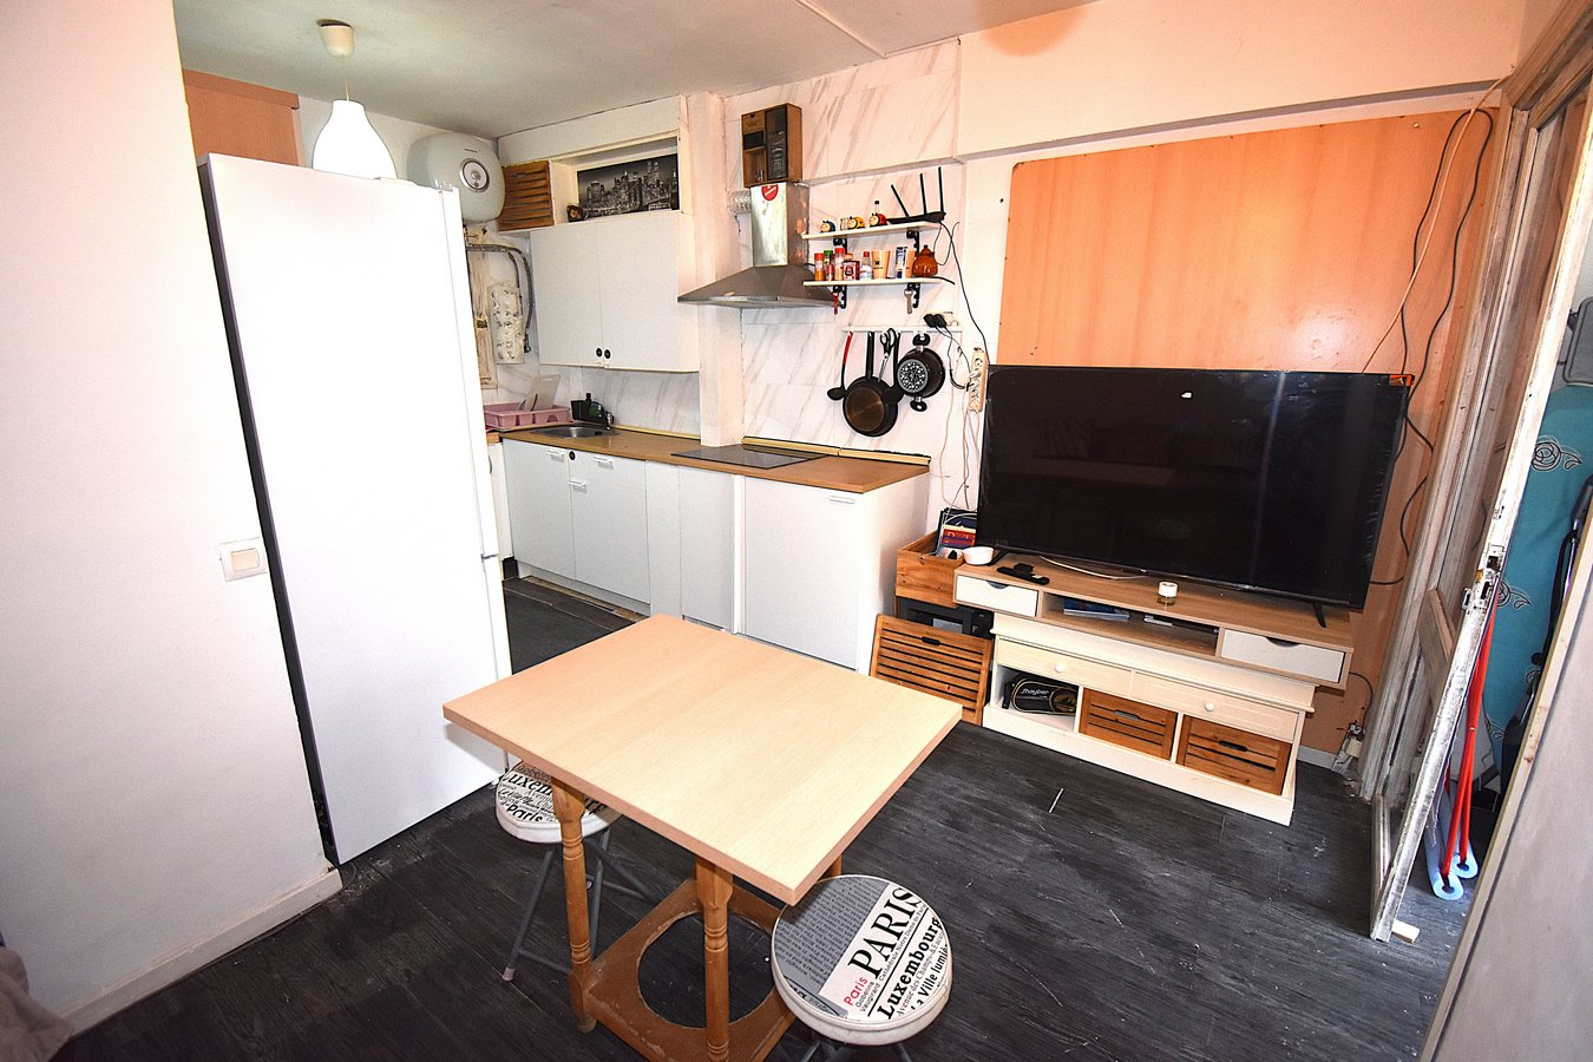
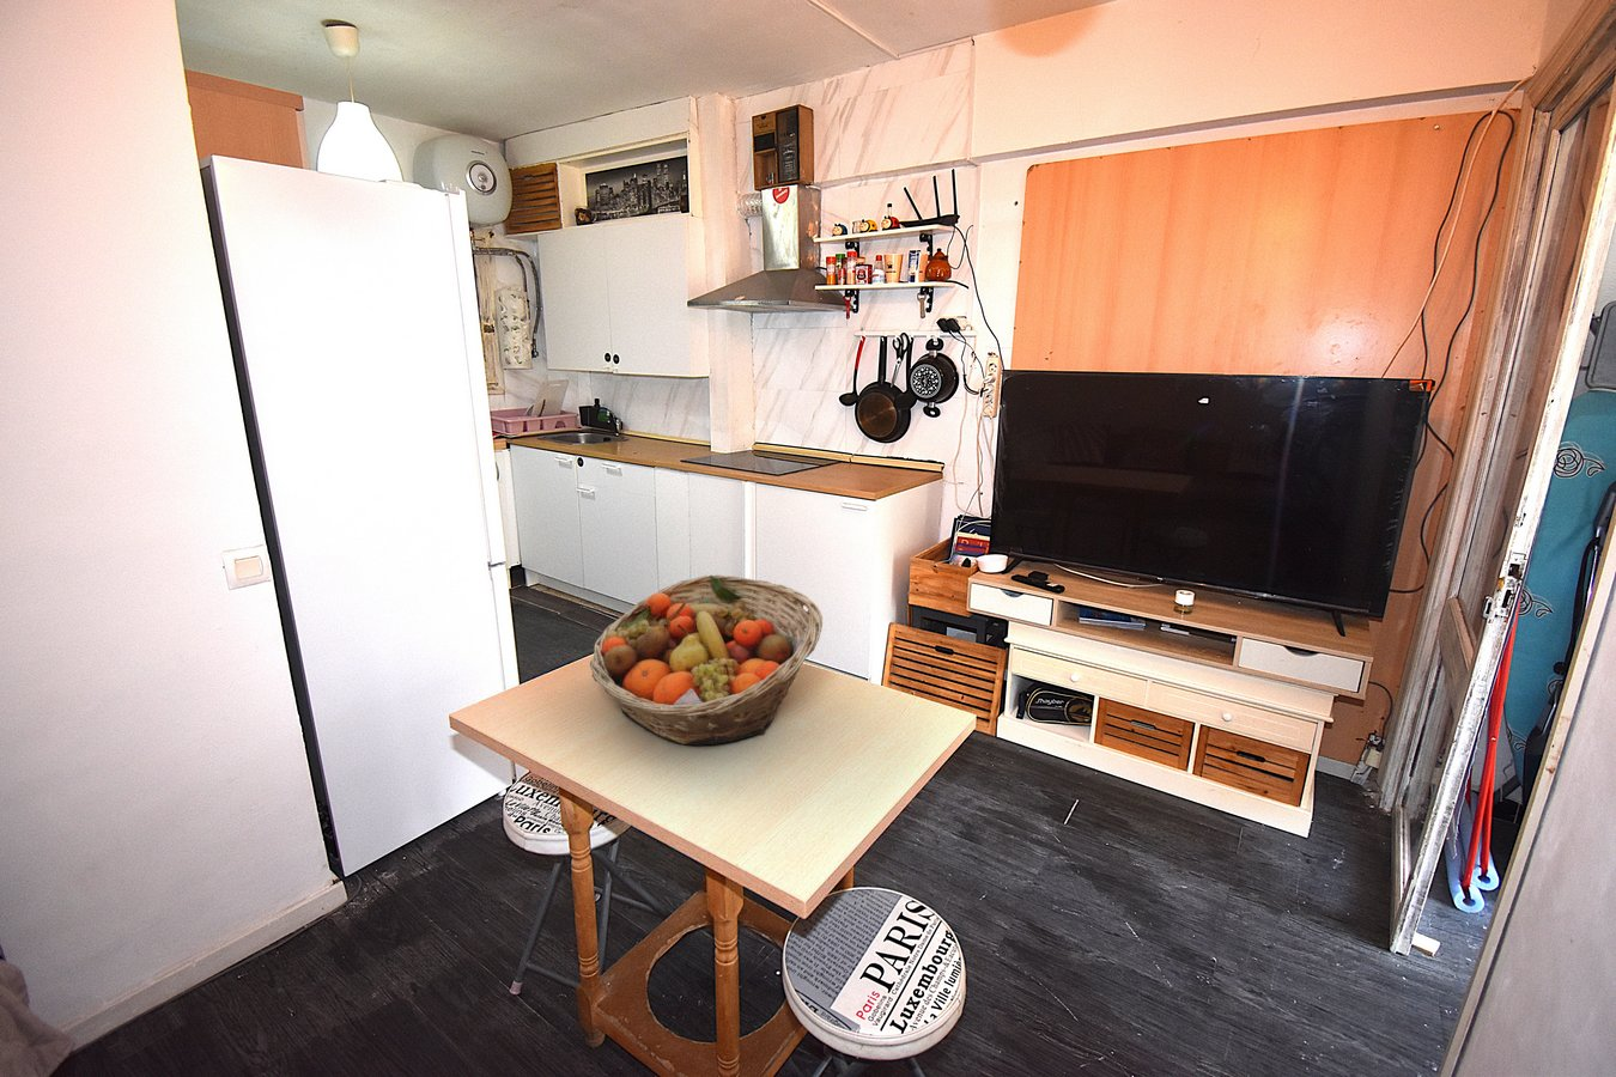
+ fruit basket (705, 653)
